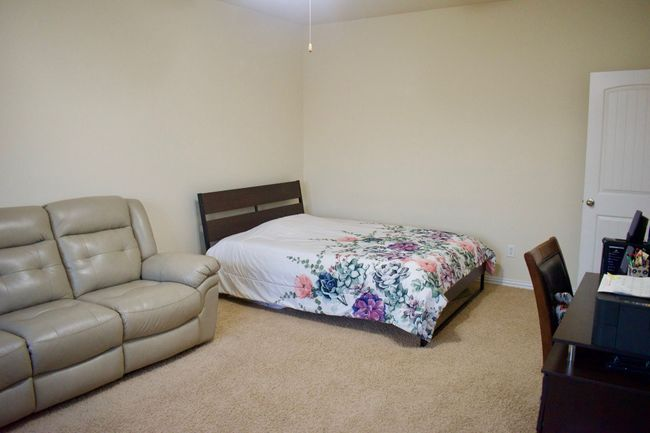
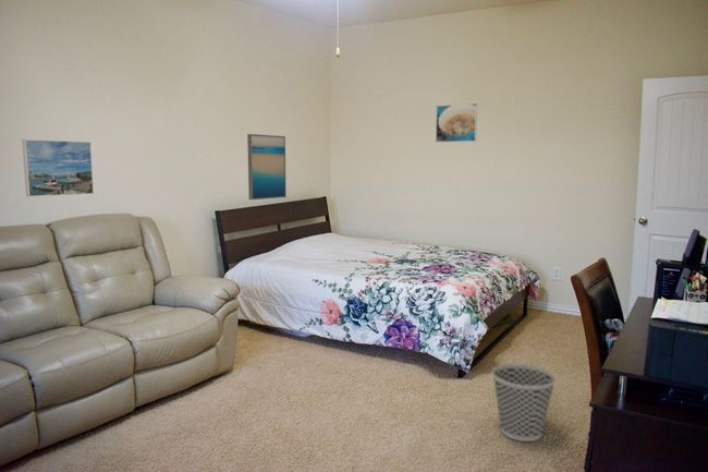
+ wall art (267, 167)
+ wastebasket (522, 402)
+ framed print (59, 168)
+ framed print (455, 123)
